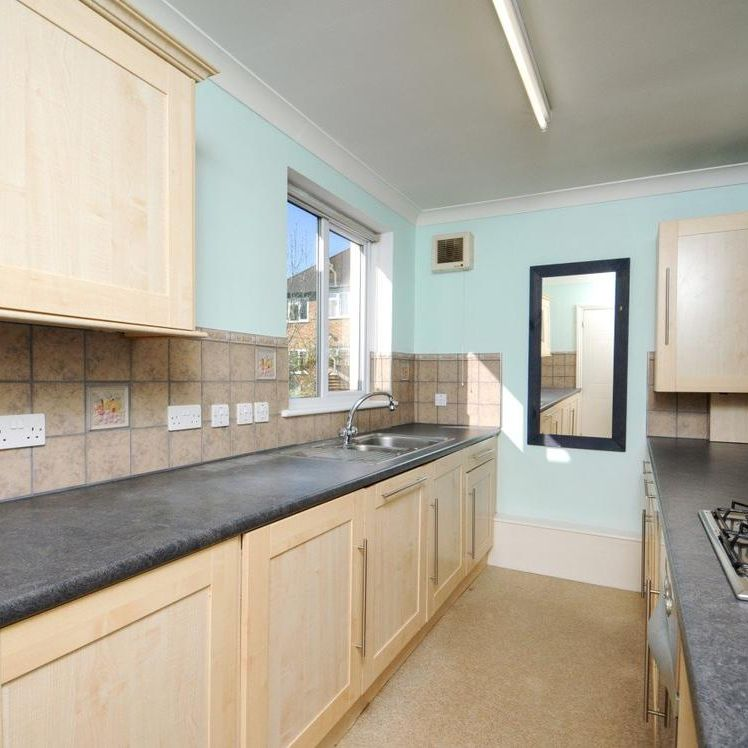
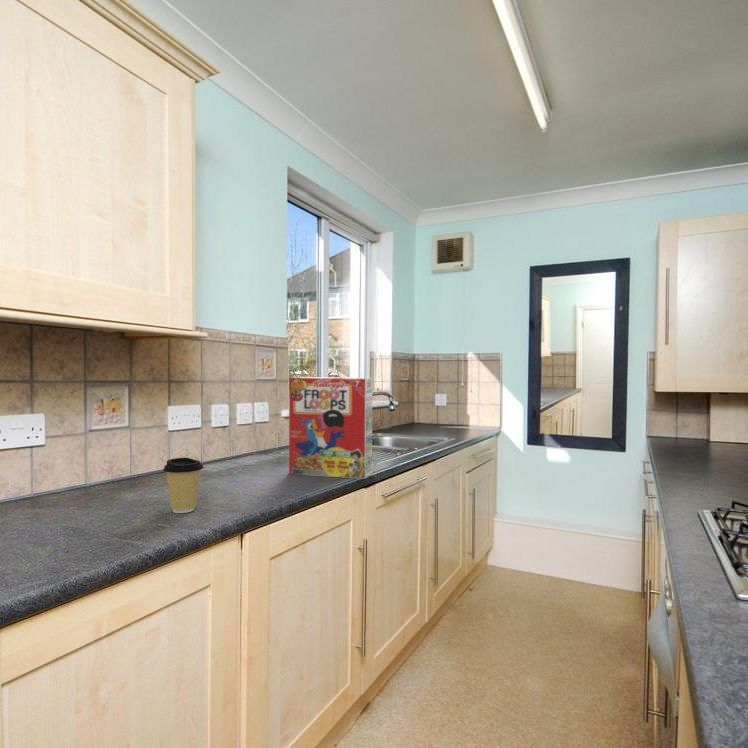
+ cereal box (330, 425)
+ coffee cup (183, 485)
